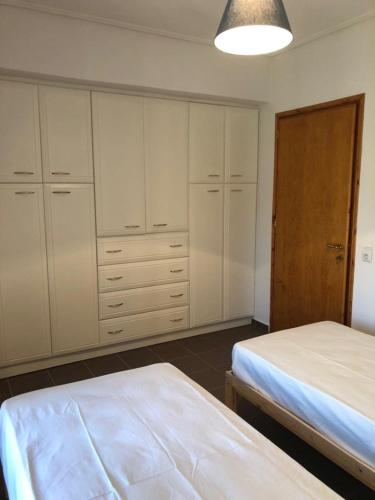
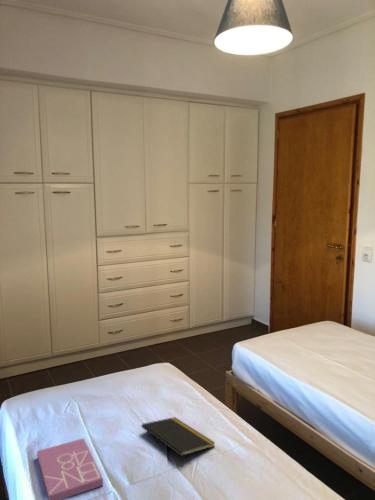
+ notepad (177, 434)
+ book (68, 467)
